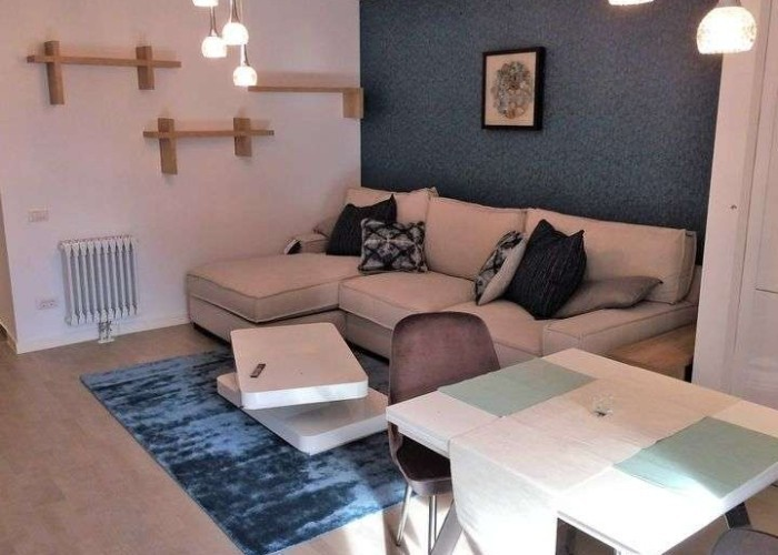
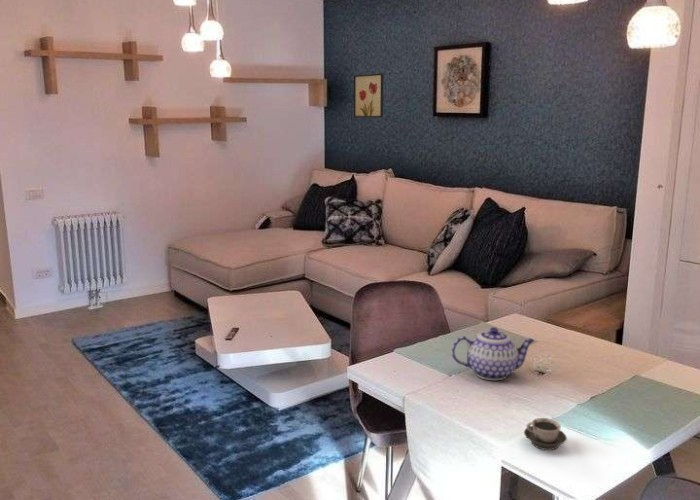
+ teapot (492, 350)
+ wall art (368, 96)
+ cup (545, 433)
